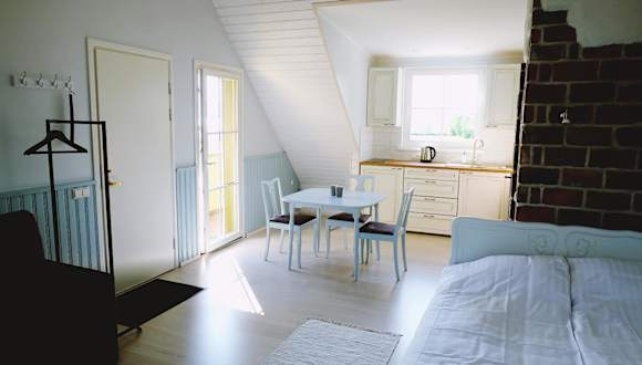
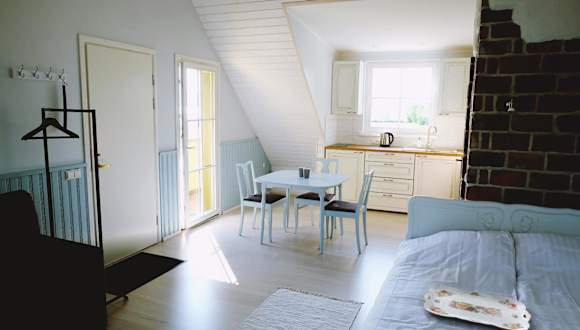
+ serving tray (474, 307)
